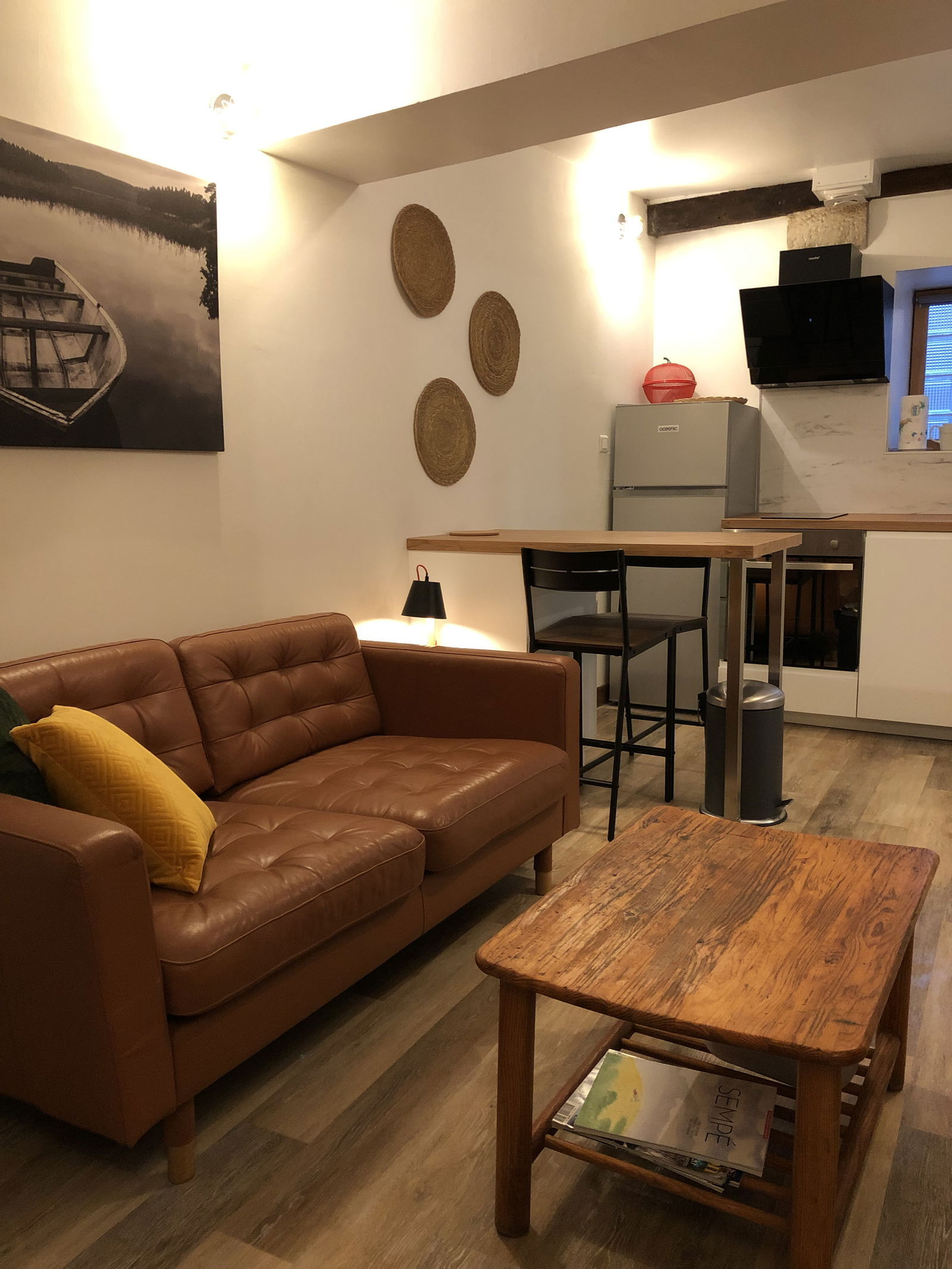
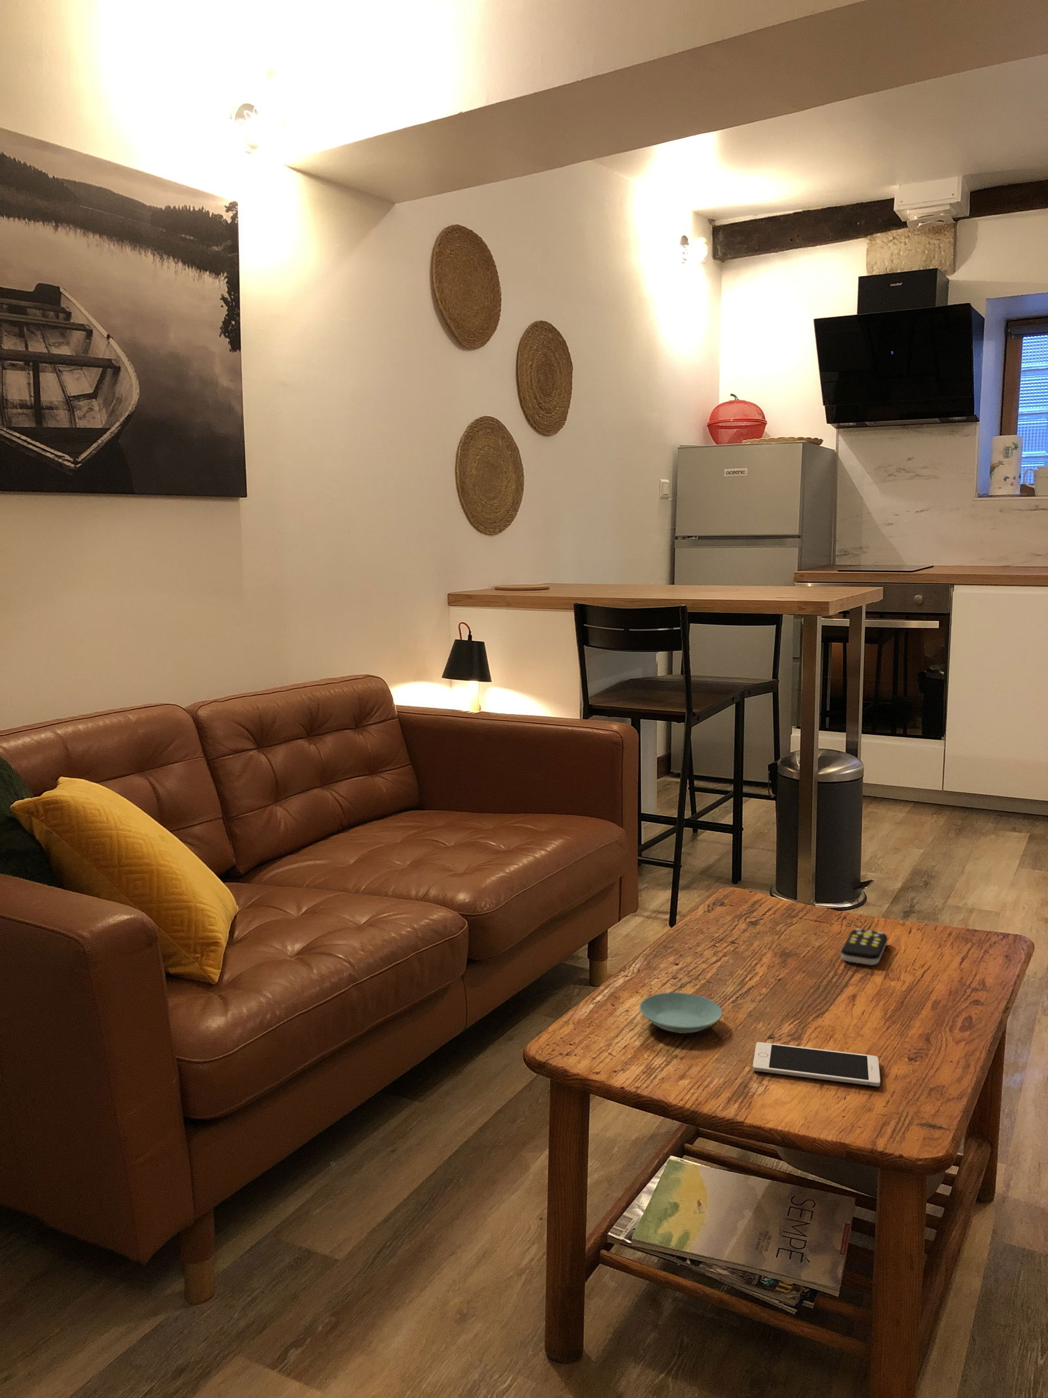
+ cell phone (816, 1063)
+ remote control (864, 945)
+ saucer (680, 1016)
